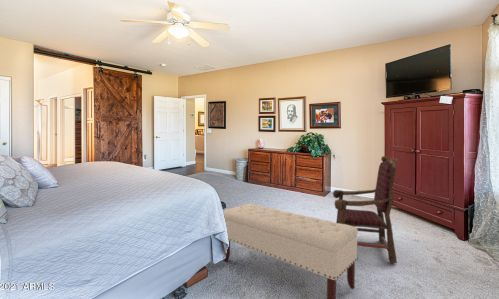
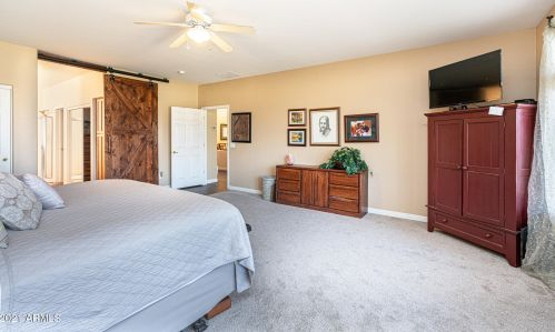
- armchair (361, 202)
- bench (282, 245)
